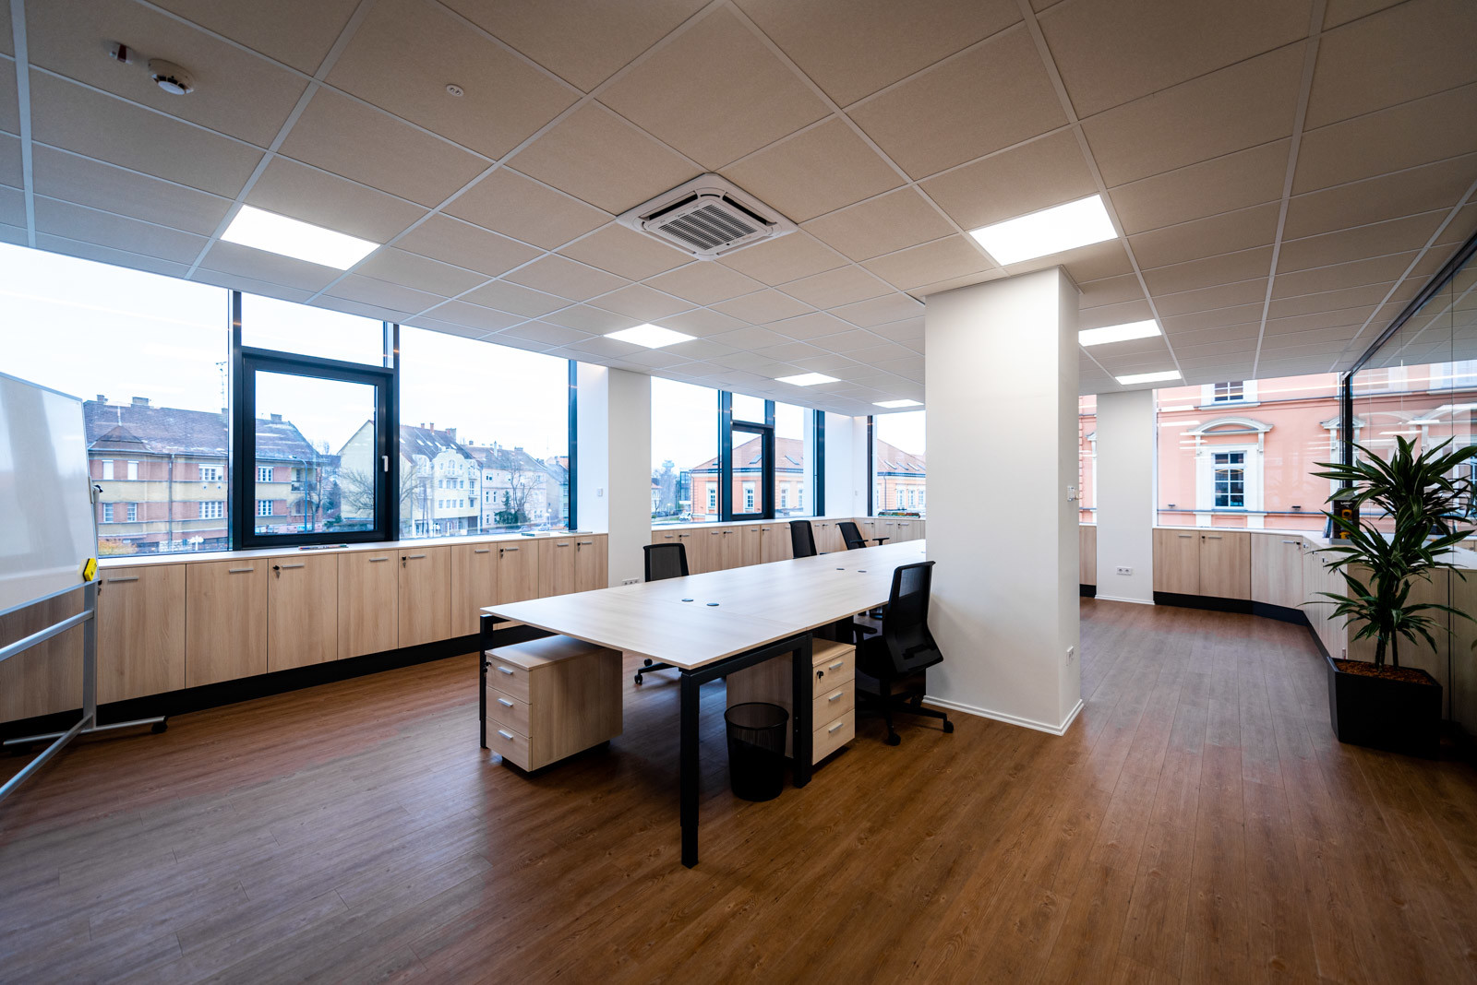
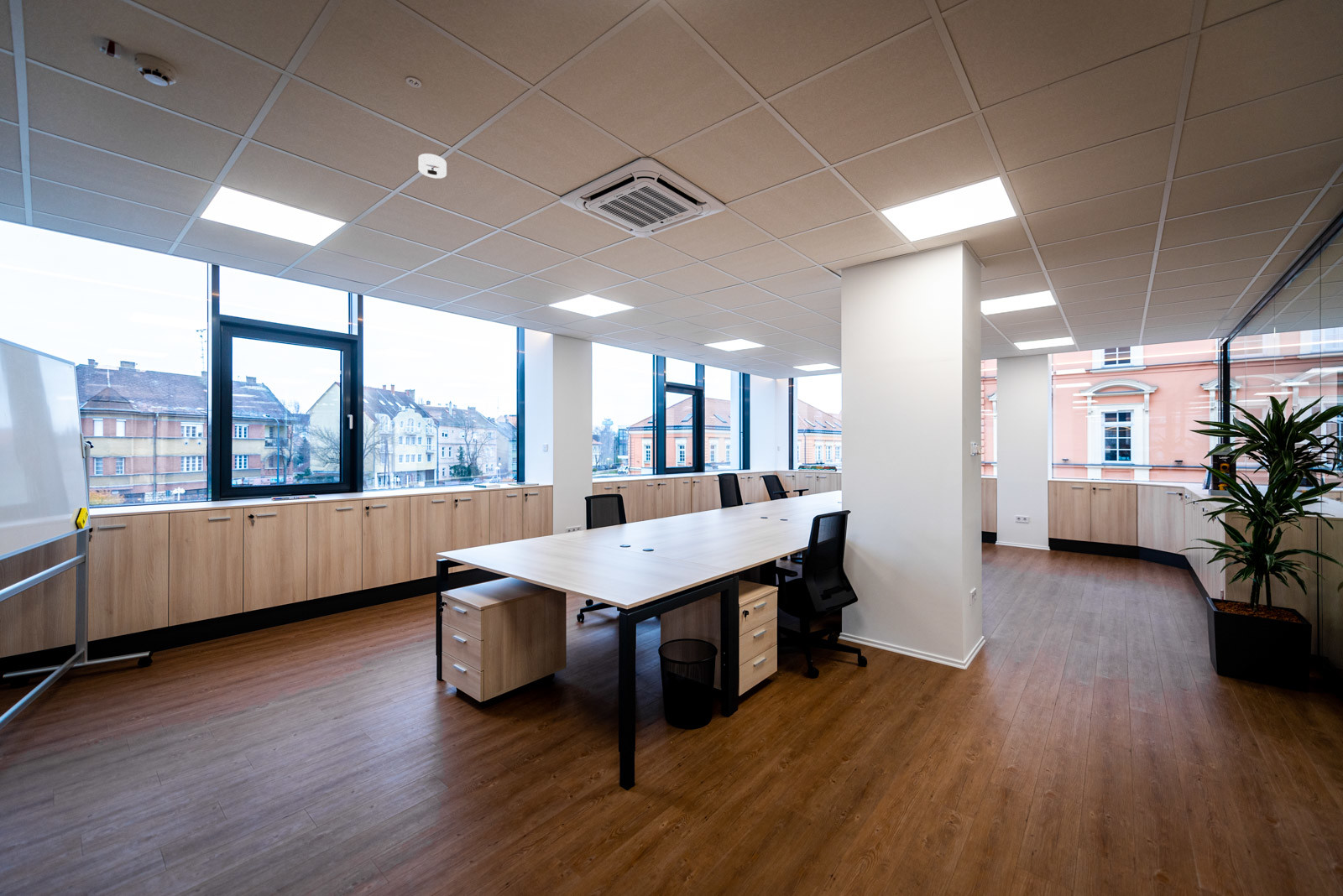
+ smoke detector (432, 167)
